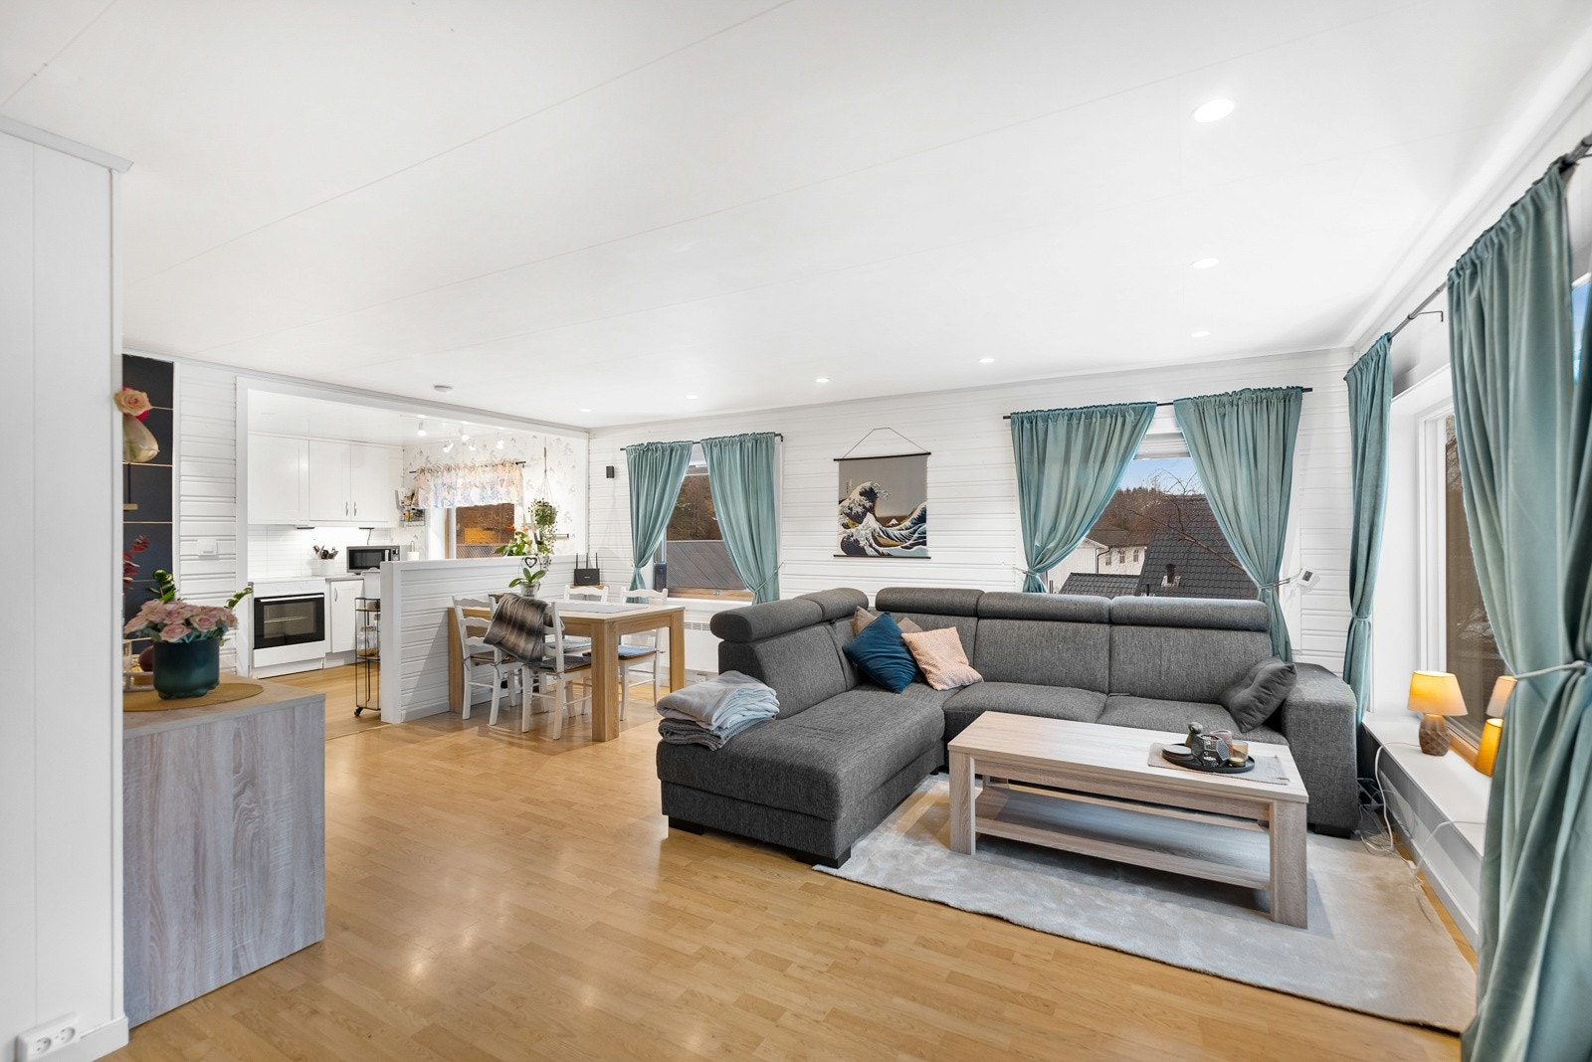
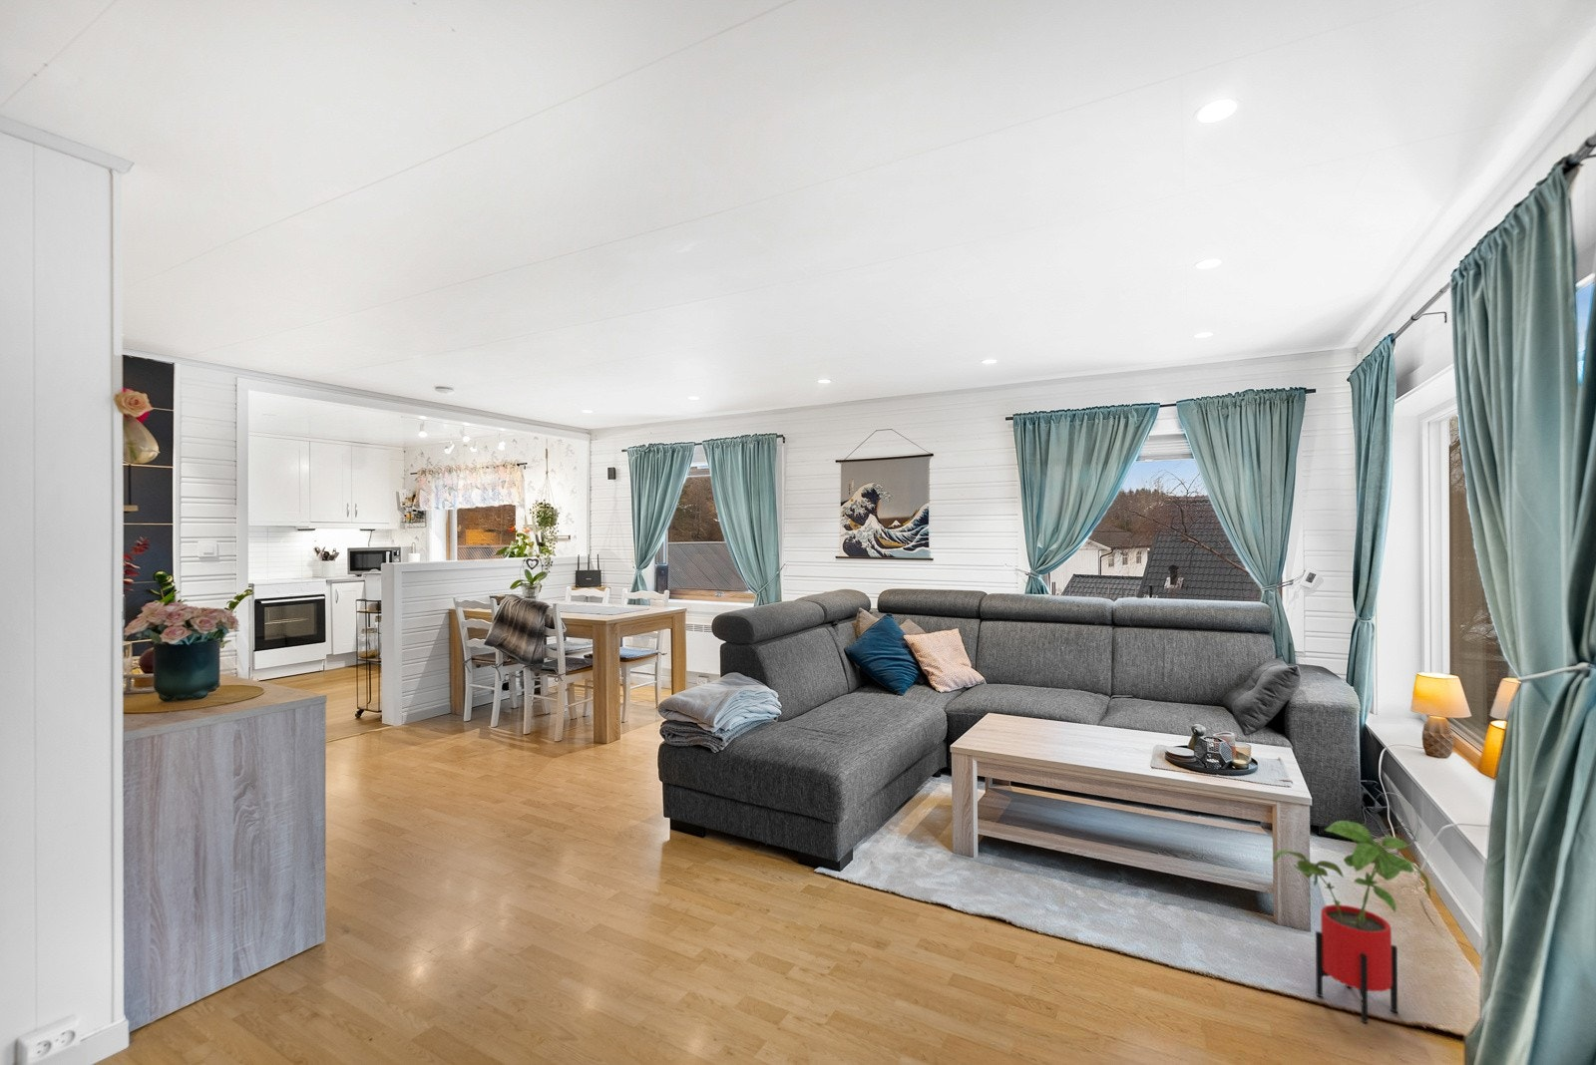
+ house plant (1351, 909)
